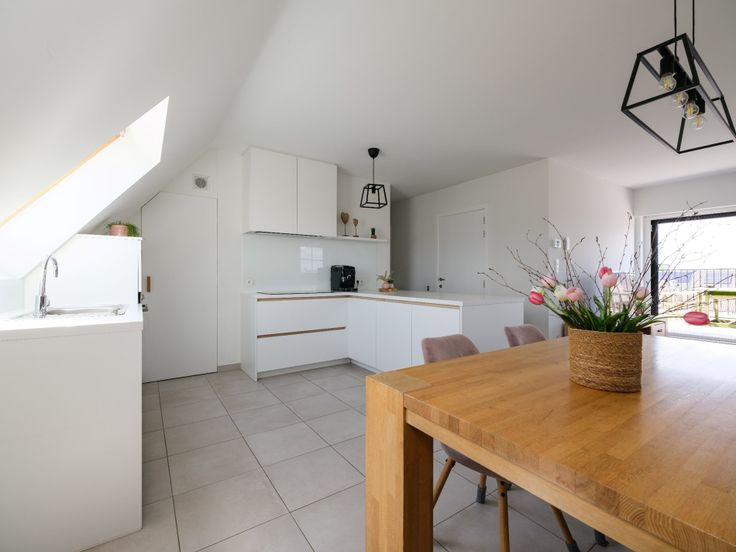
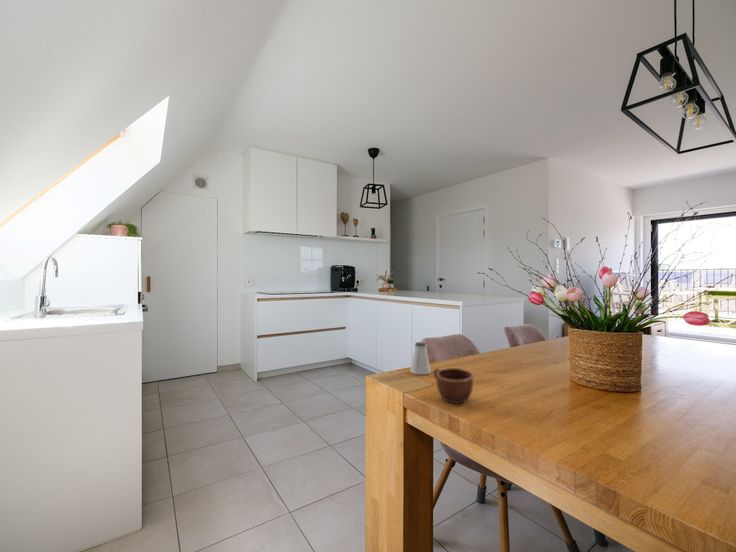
+ saltshaker (420, 357)
+ mug (450, 385)
